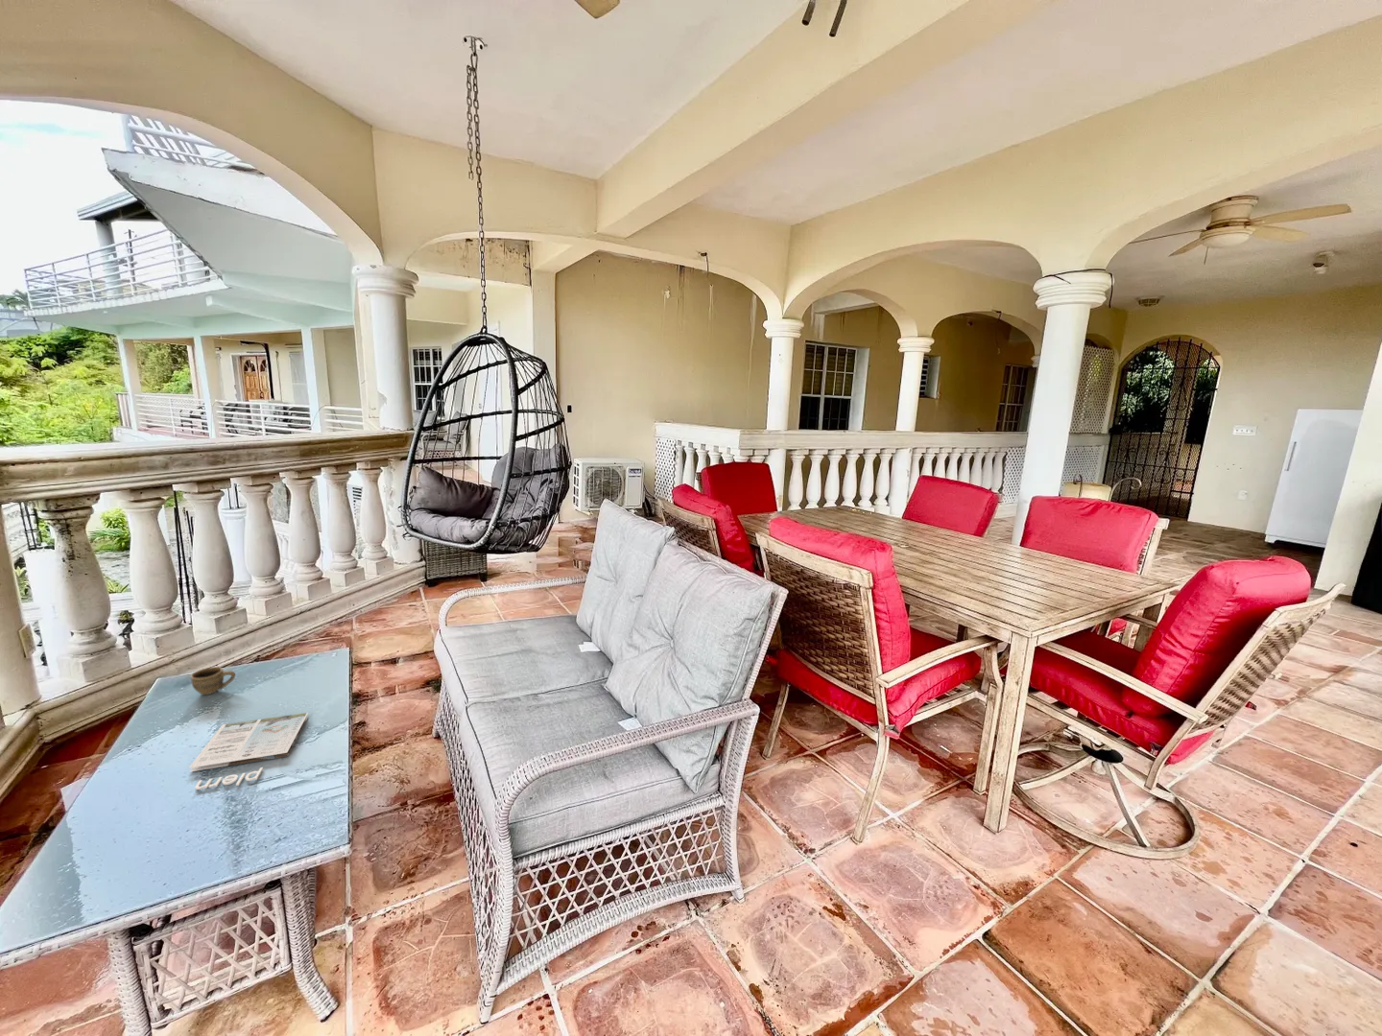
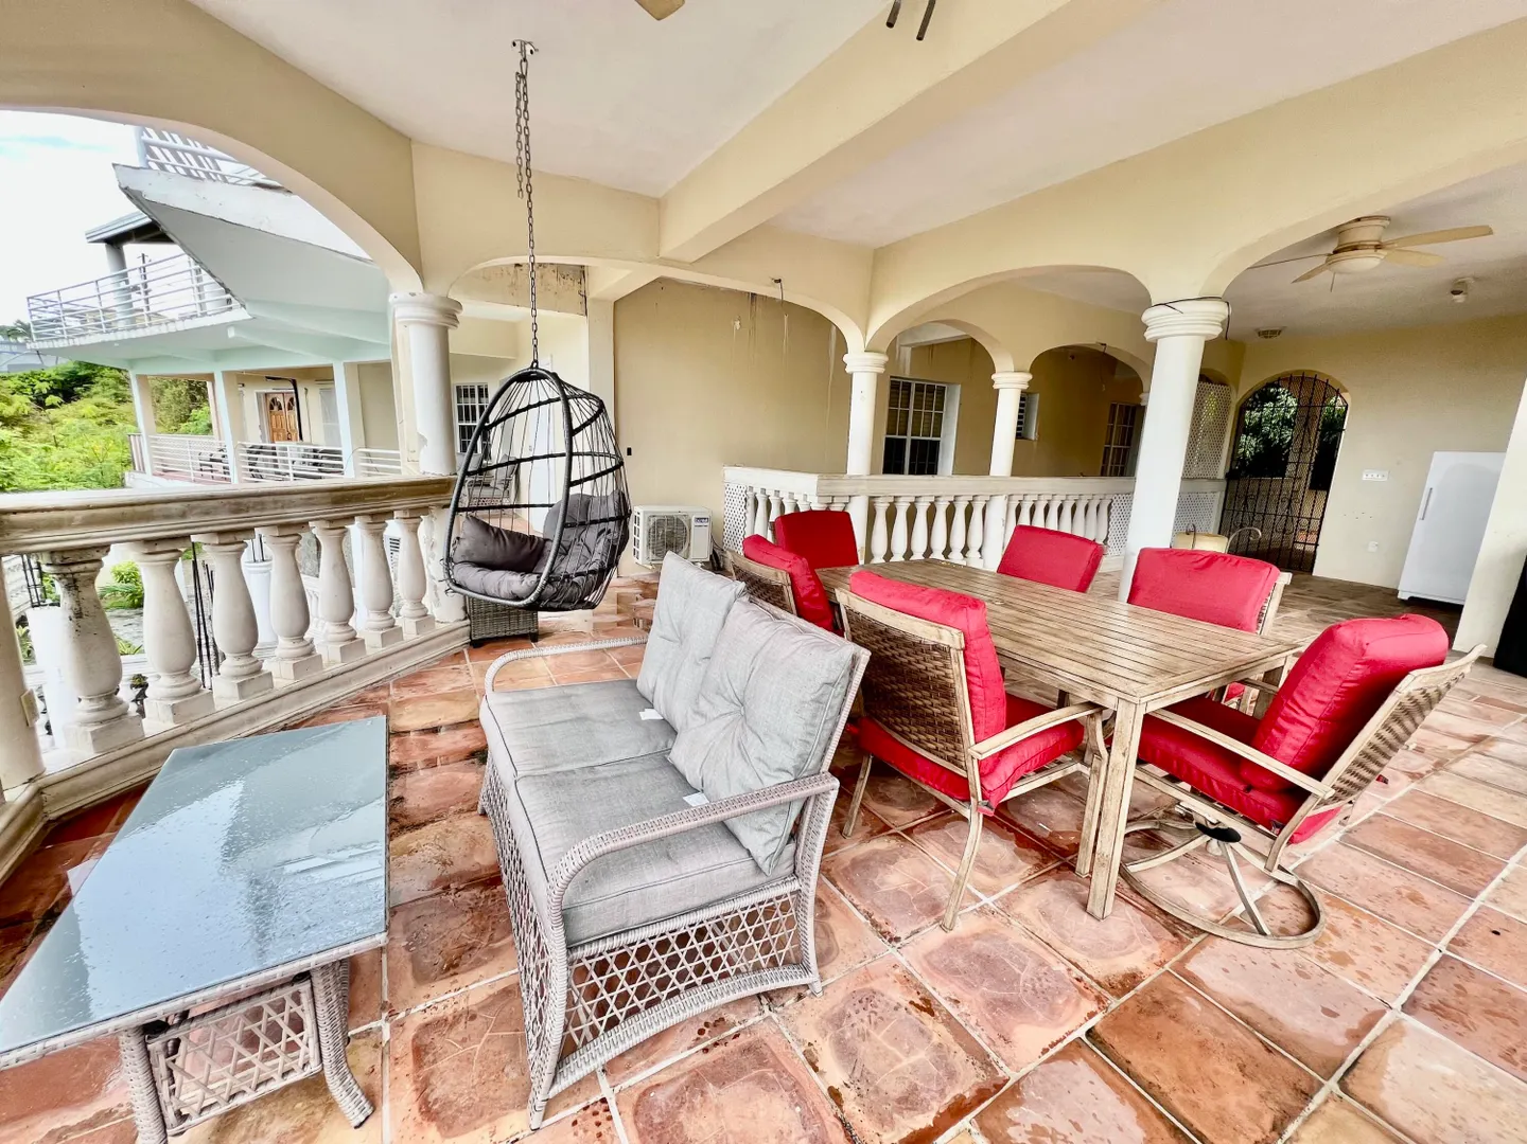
- cup (213, 681)
- magazine (247, 749)
